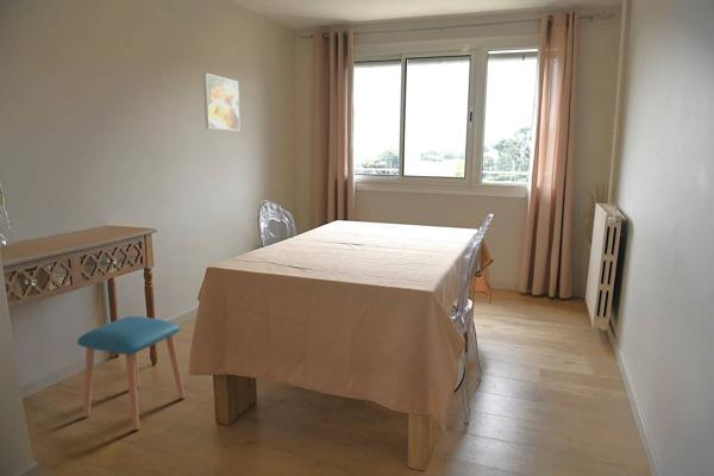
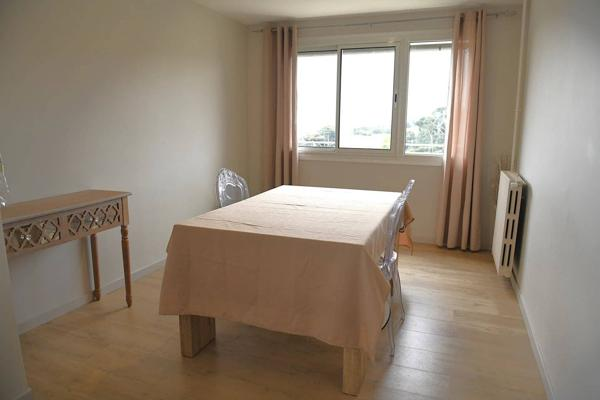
- stool (132, 365)
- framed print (223, 104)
